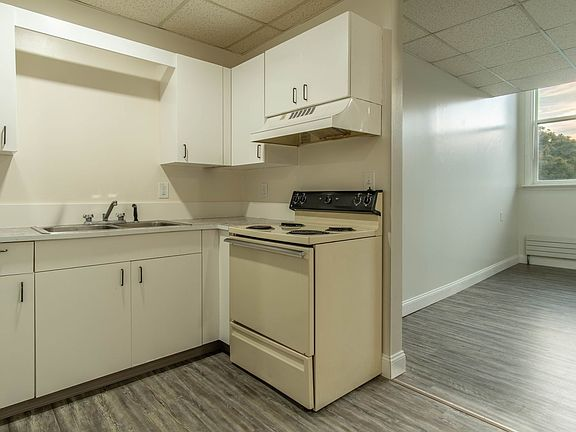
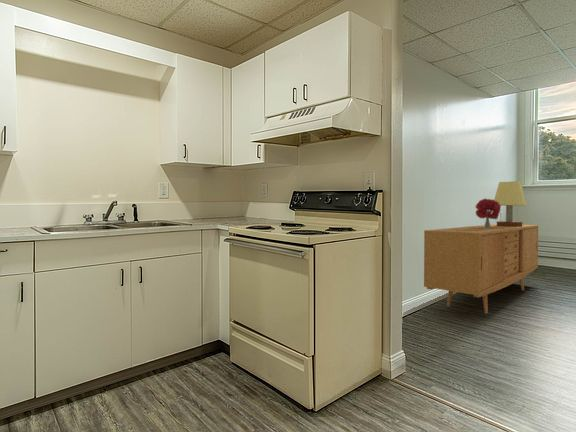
+ table lamp (509, 203)
+ sideboard (488, 262)
+ bouquet (488, 213)
